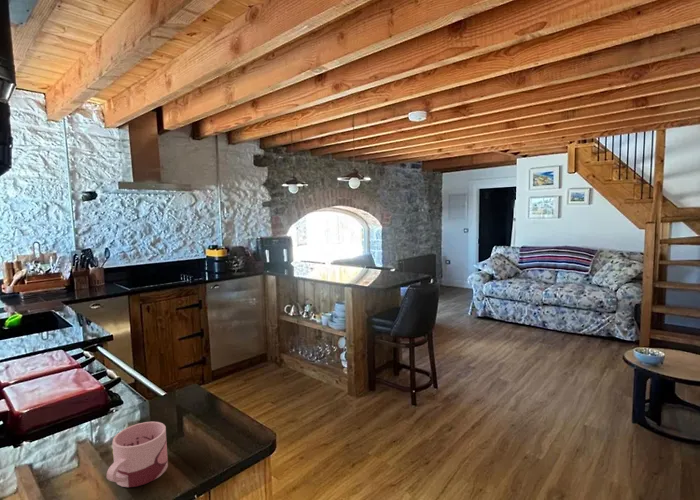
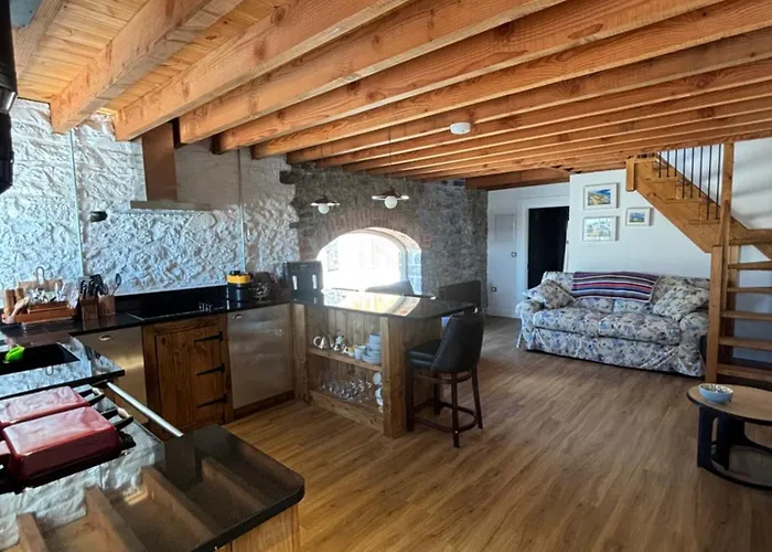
- mug (135, 456)
